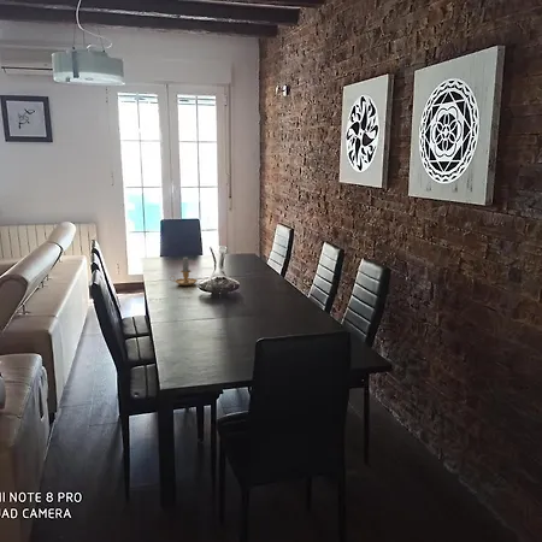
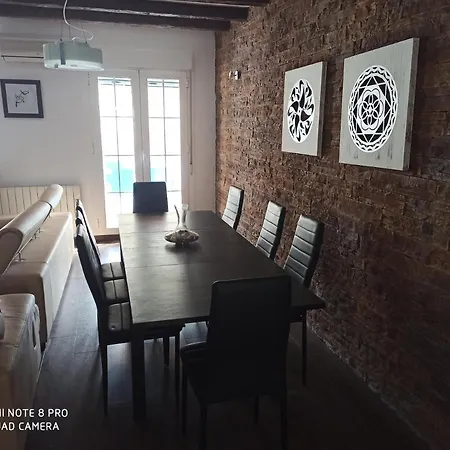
- candlestick (183, 270)
